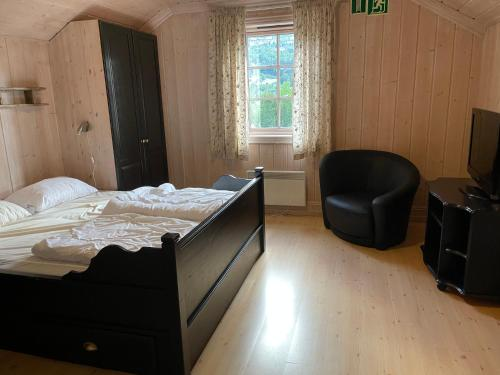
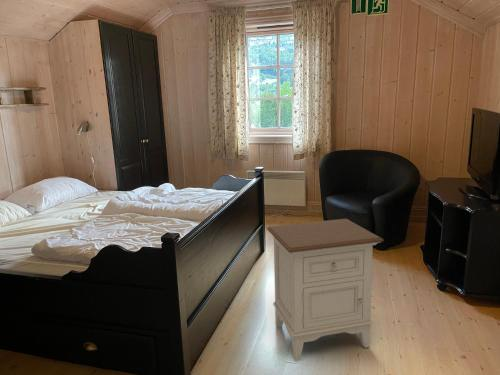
+ nightstand (321, 286)
